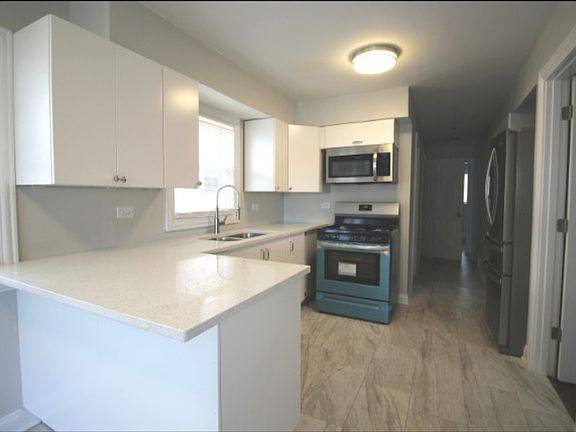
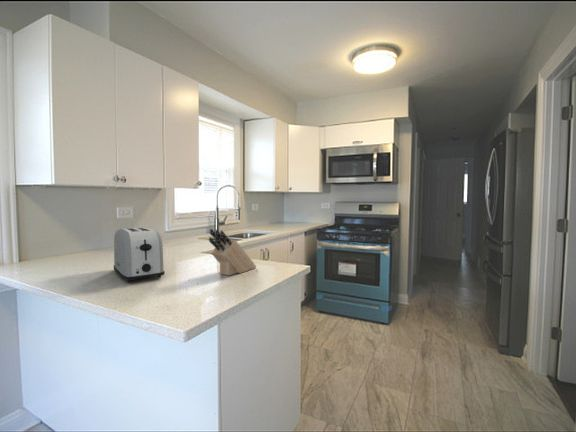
+ knife block (232, 249)
+ toaster (138, 251)
